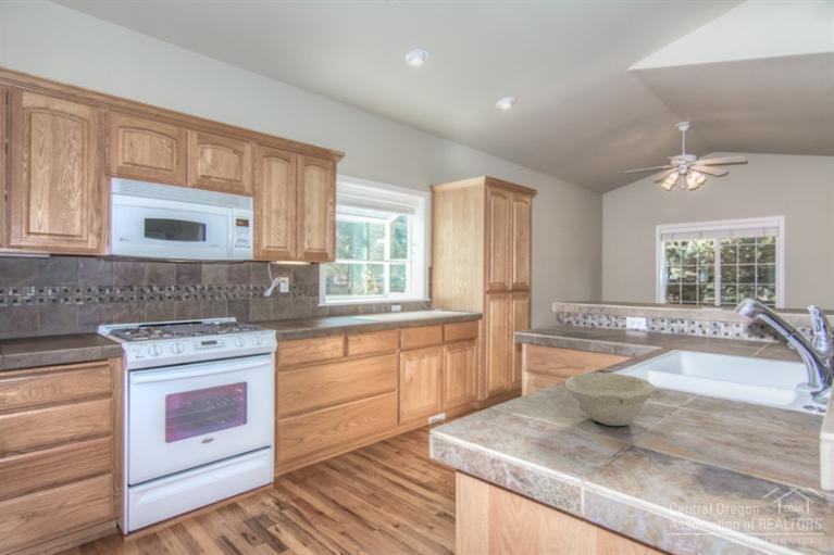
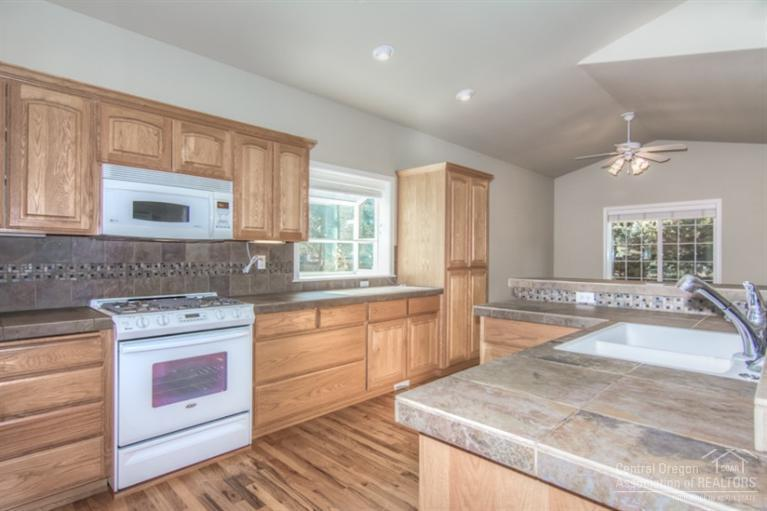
- bowl (607, 400)
